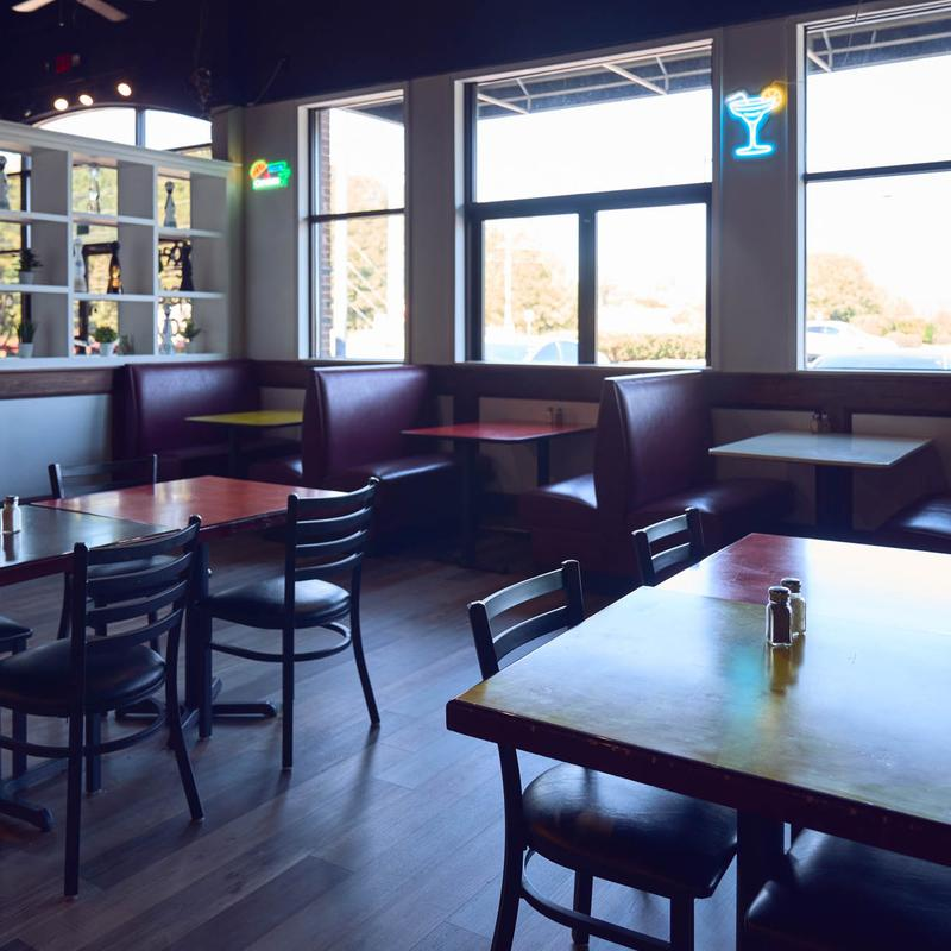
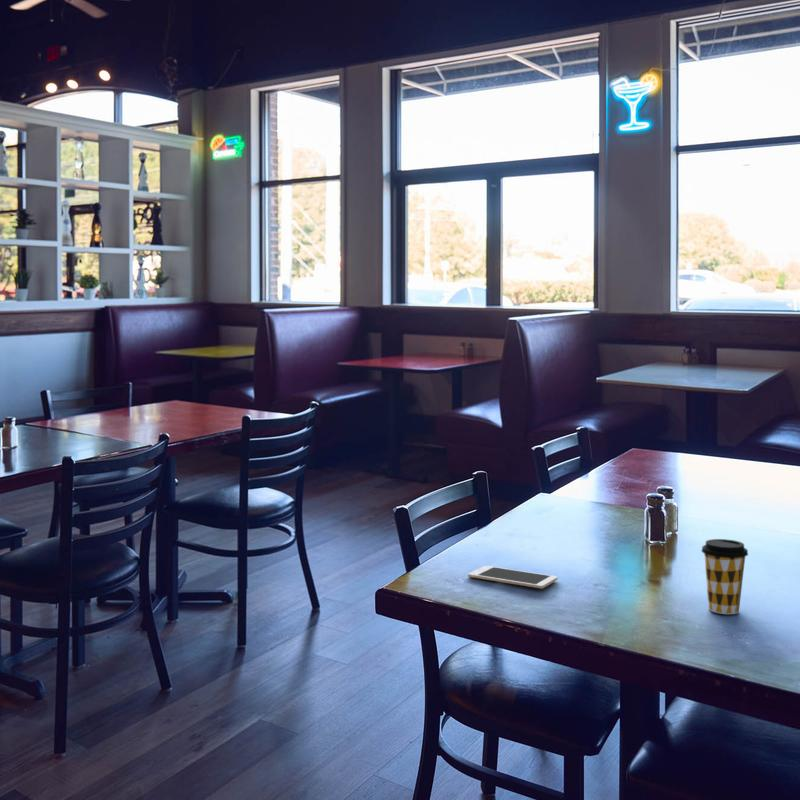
+ cell phone (512, 576)
+ coffee cup (724, 576)
